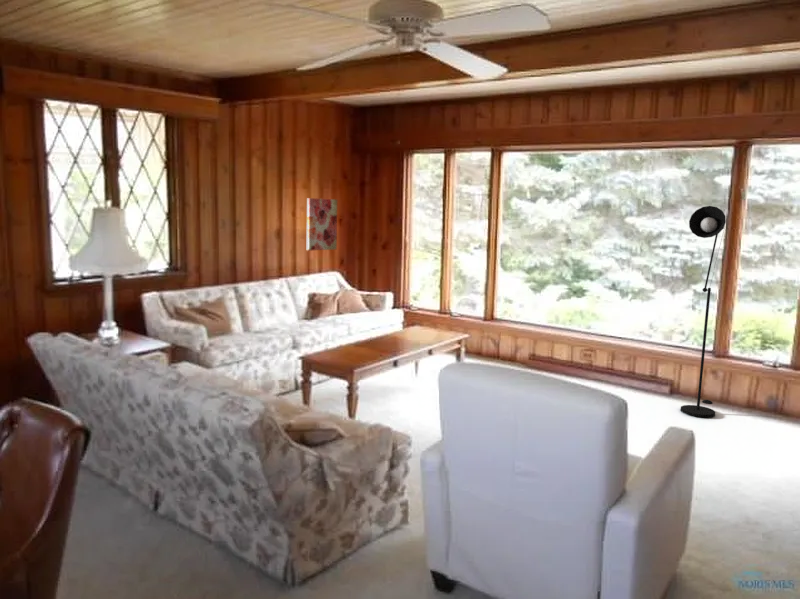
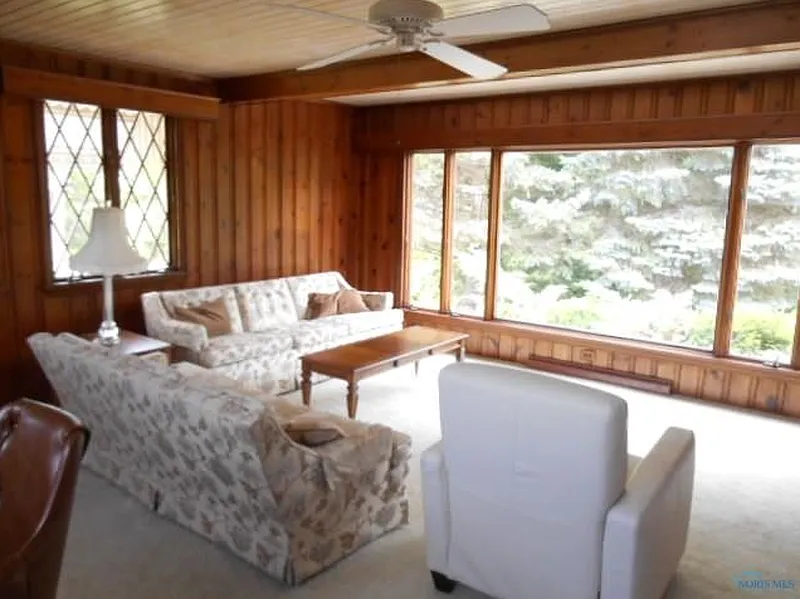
- floor lamp (708, 309)
- wall art (322, 224)
